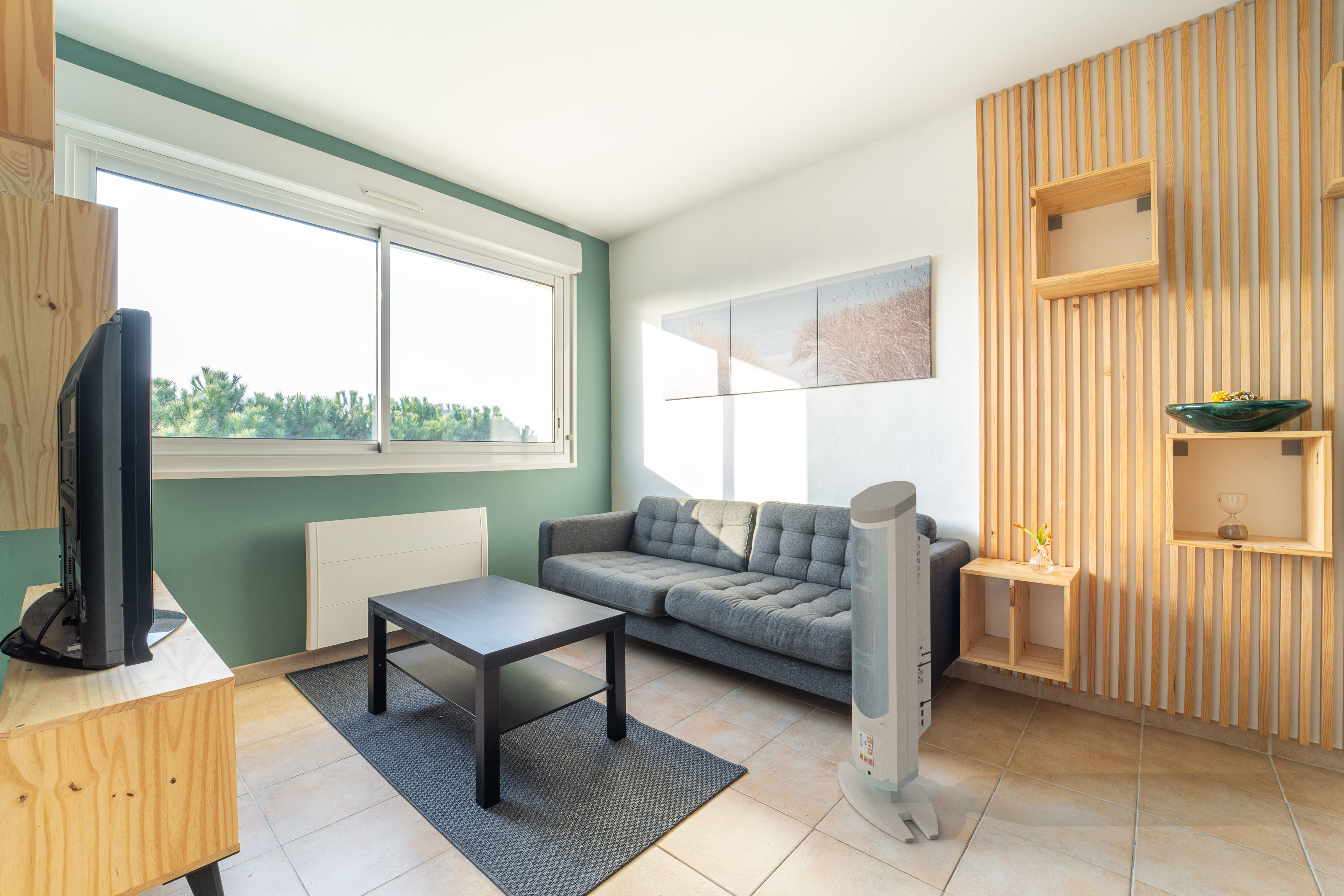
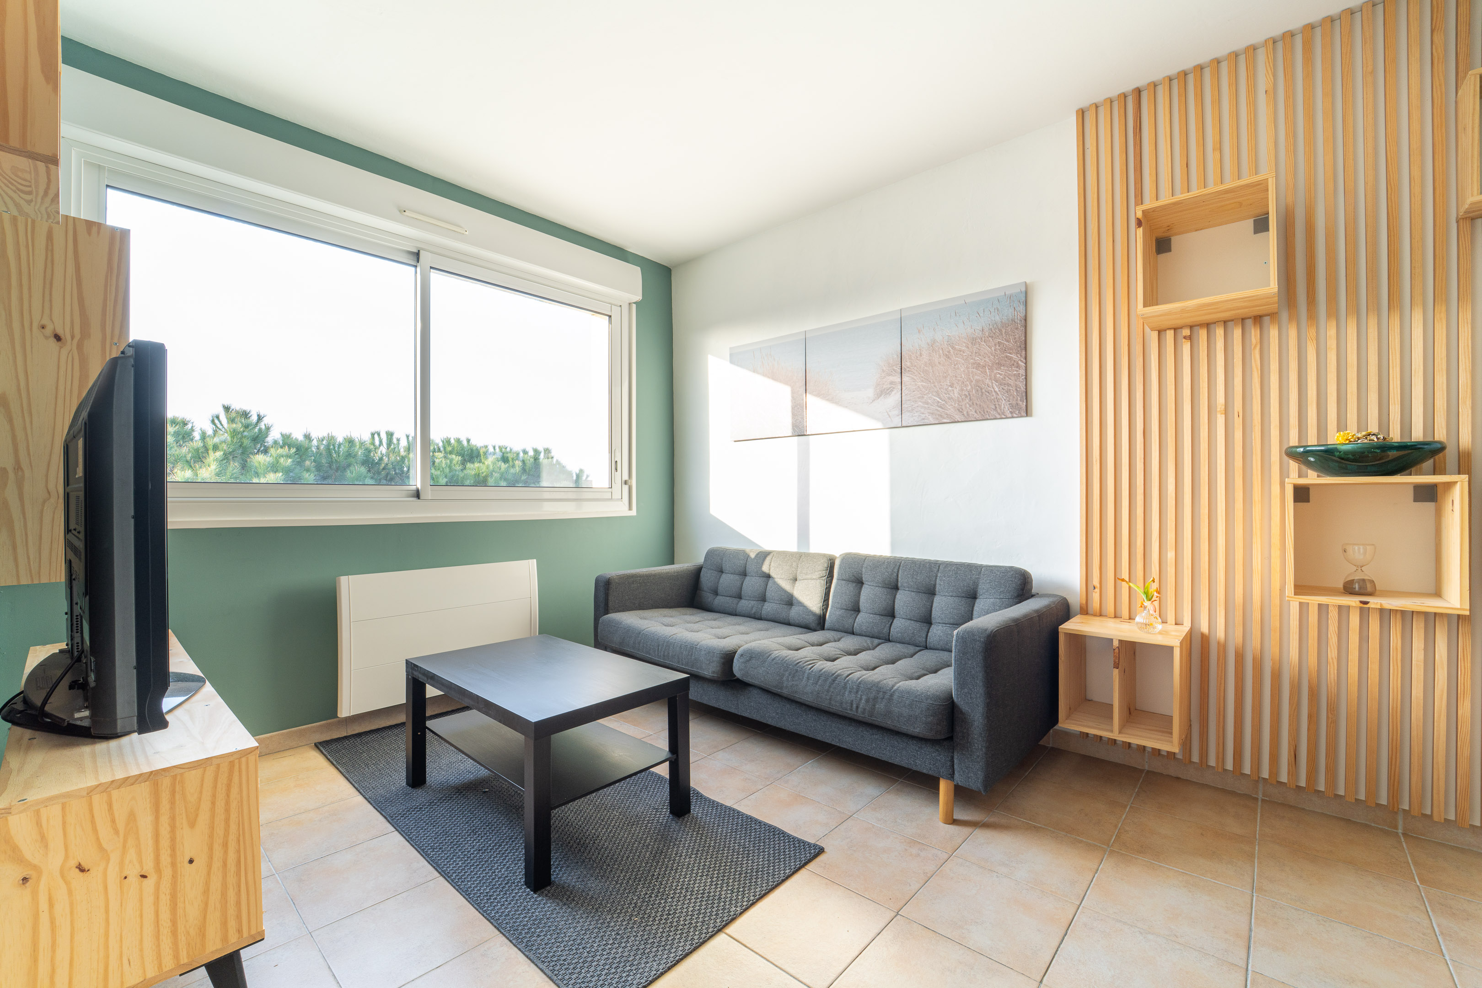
- air purifier (884, 639)
